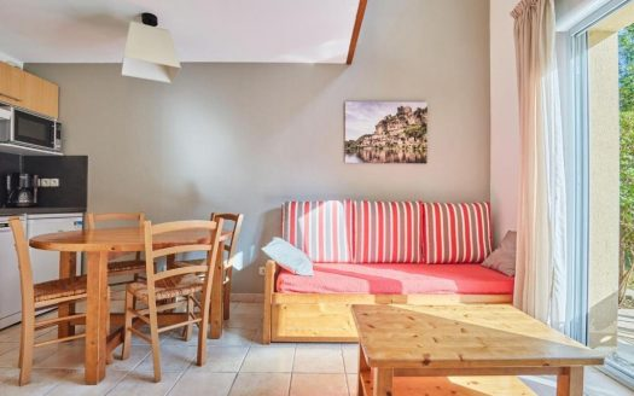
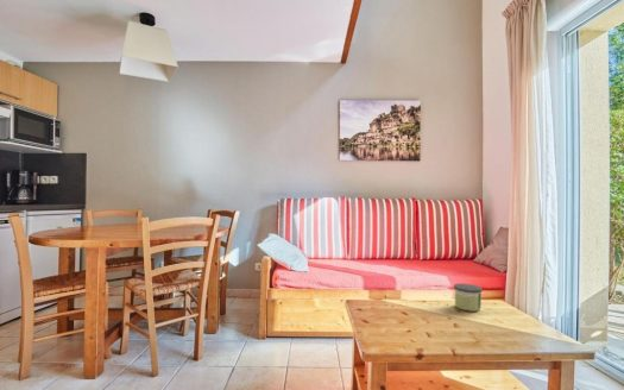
+ candle (467, 297)
